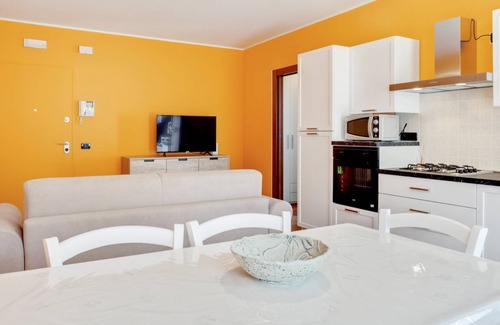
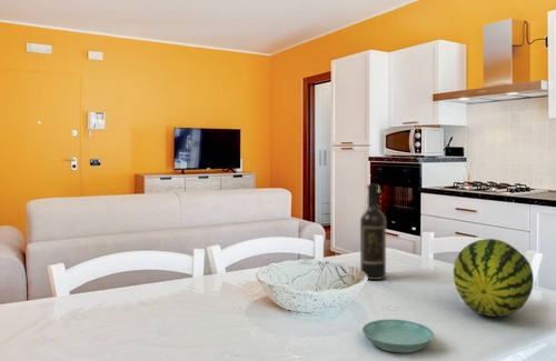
+ fruit (492, 277)
+ wine bottle (373, 230)
+ saucer (397, 337)
